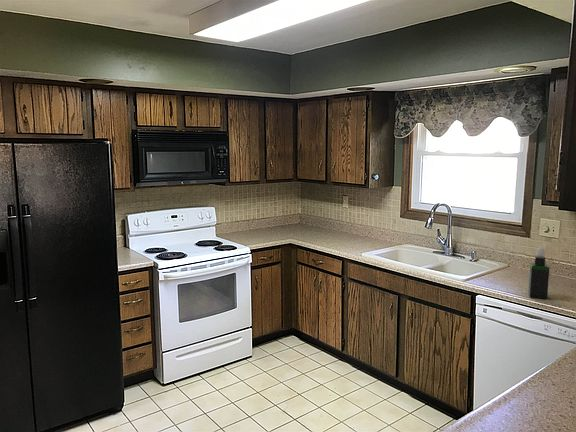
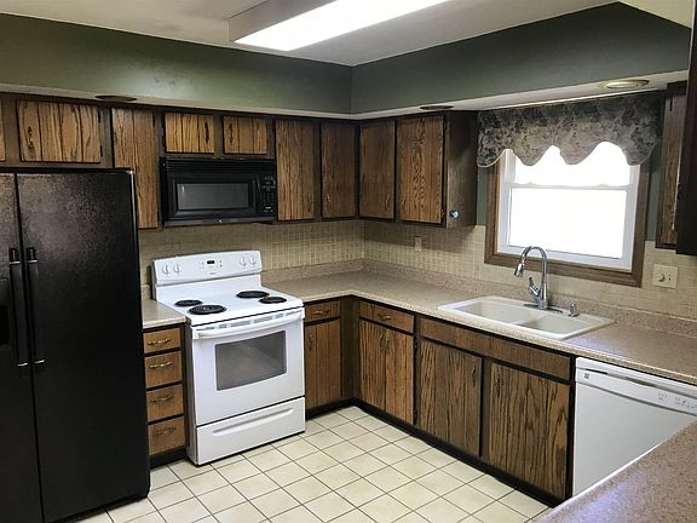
- spray bottle (539, 272)
